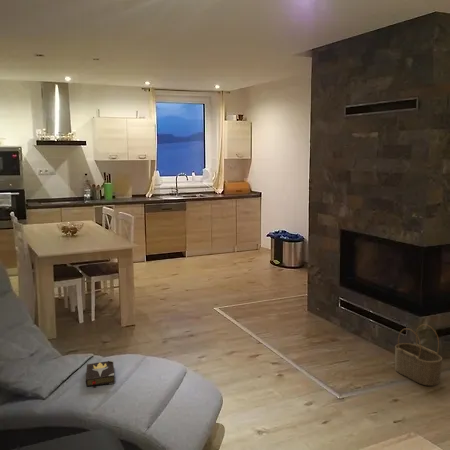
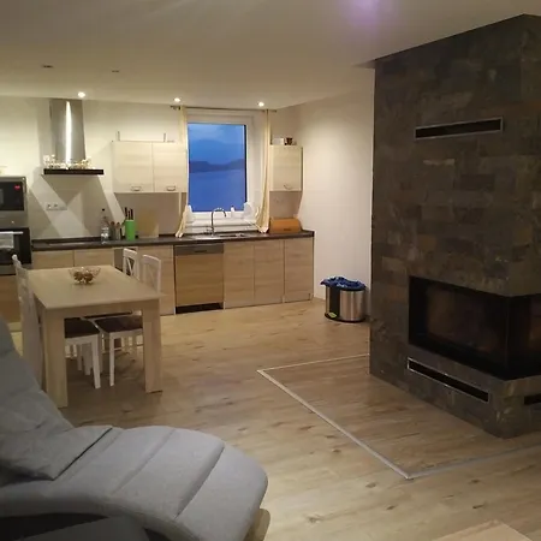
- wicker basket (418, 351)
- hardback book (100, 372)
